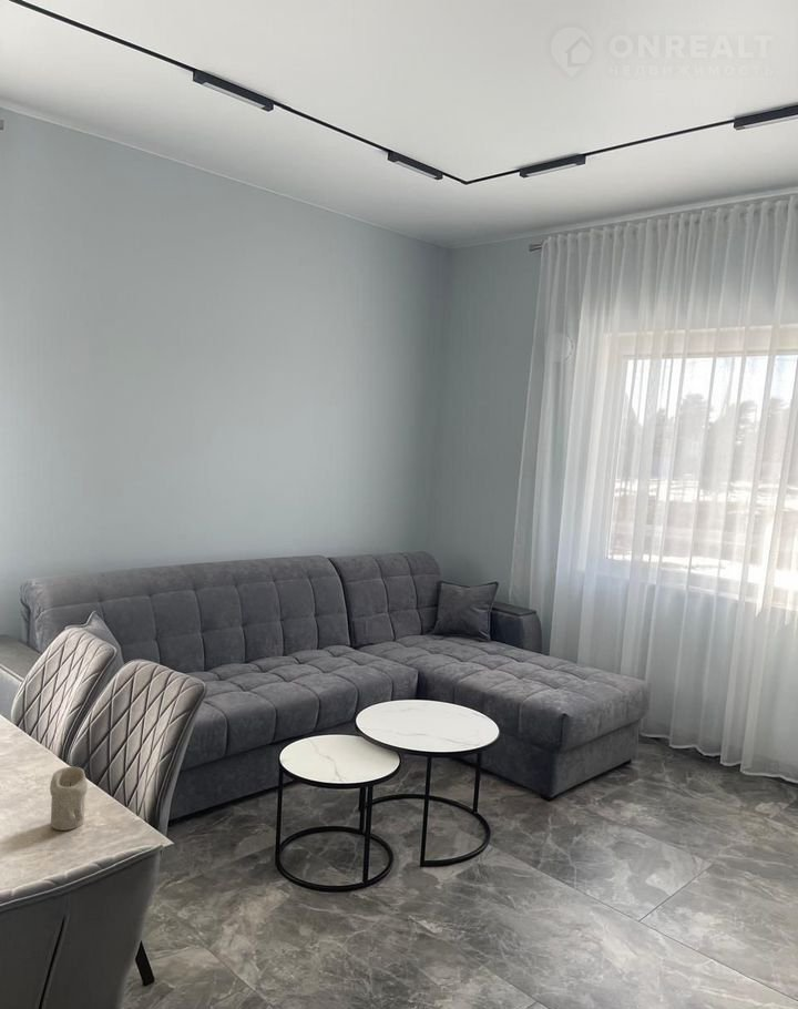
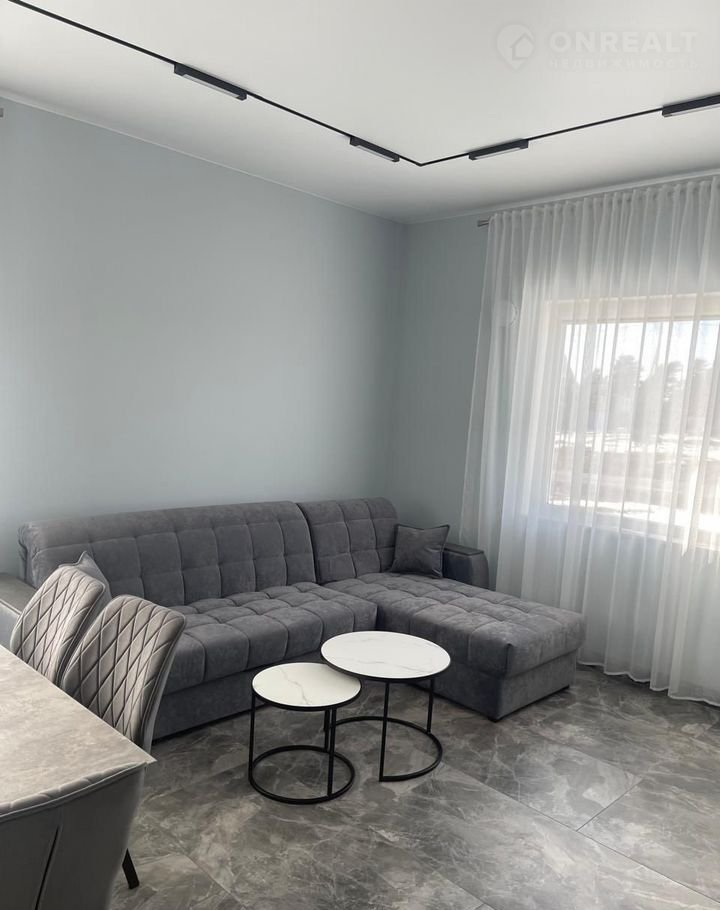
- candle (69, 798)
